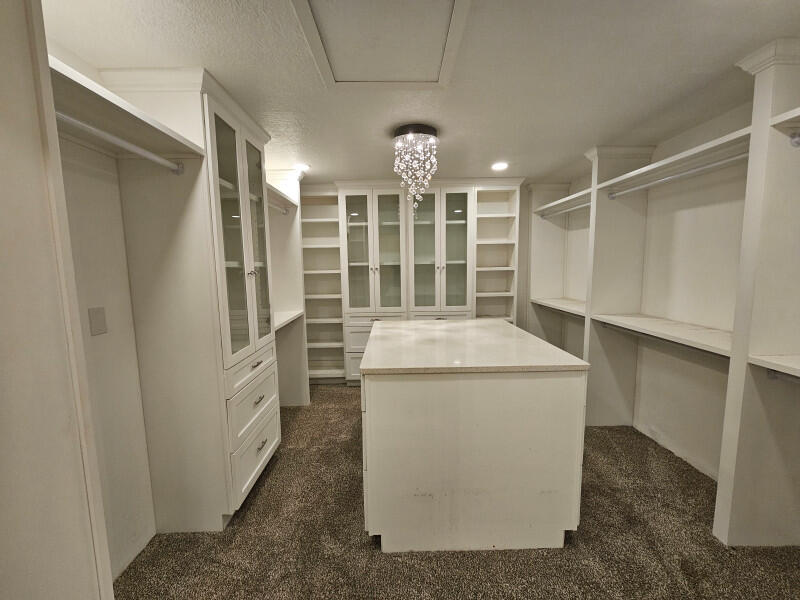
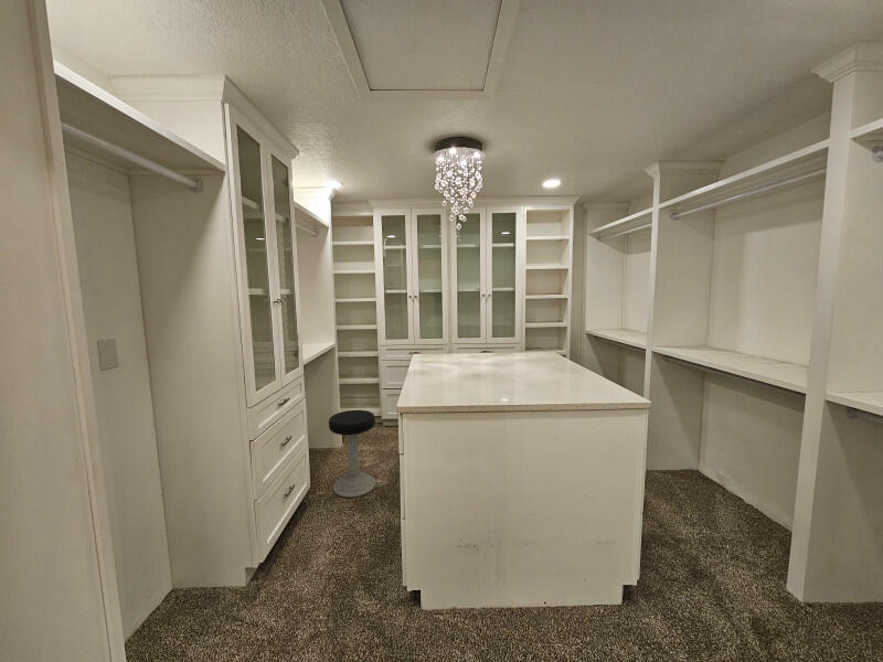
+ stool (353, 451)
